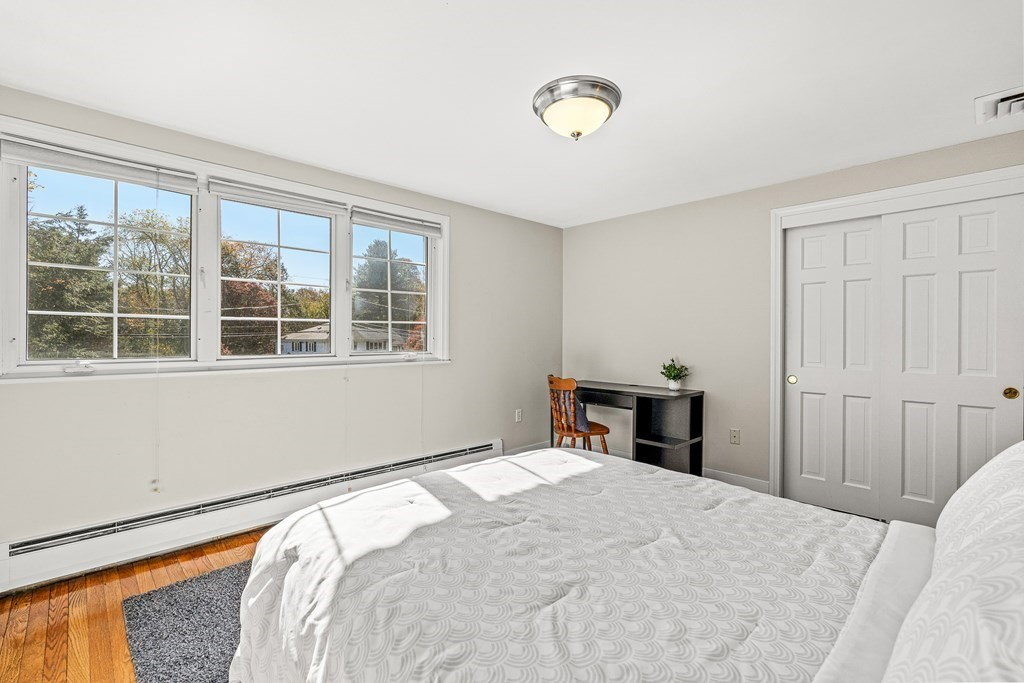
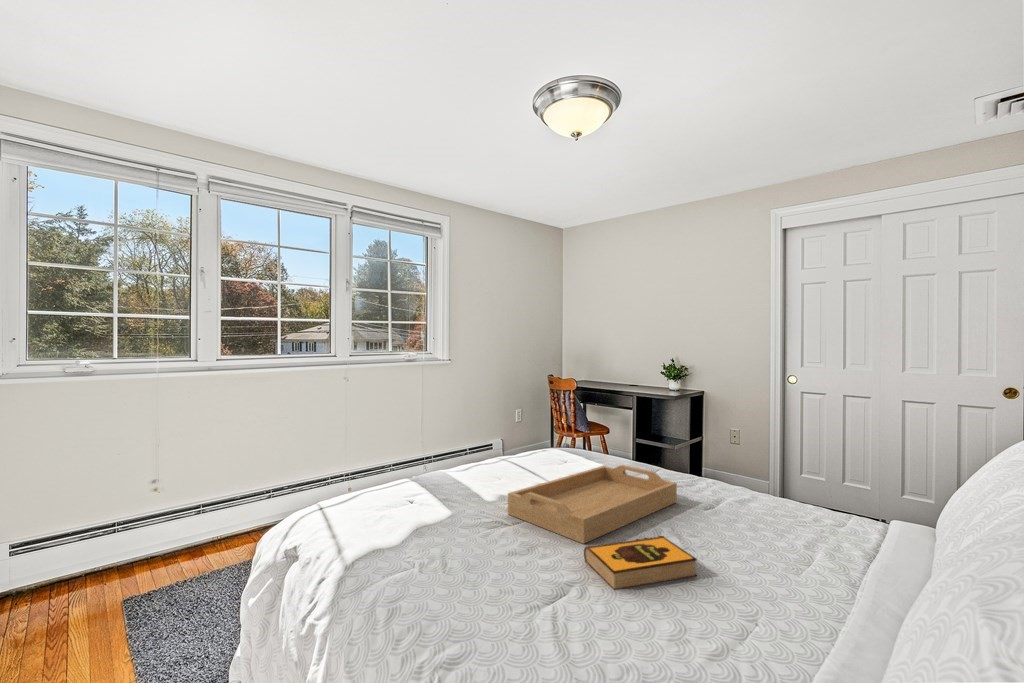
+ serving tray (595, 494)
+ hardback book (638, 559)
